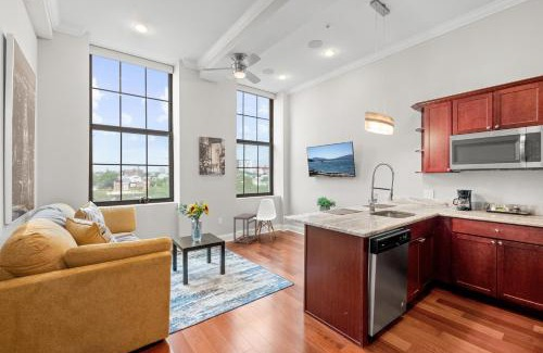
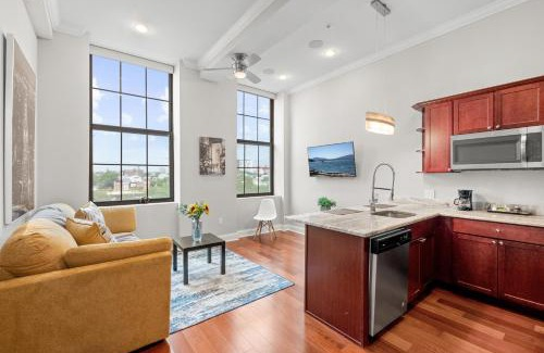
- side table (247, 227)
